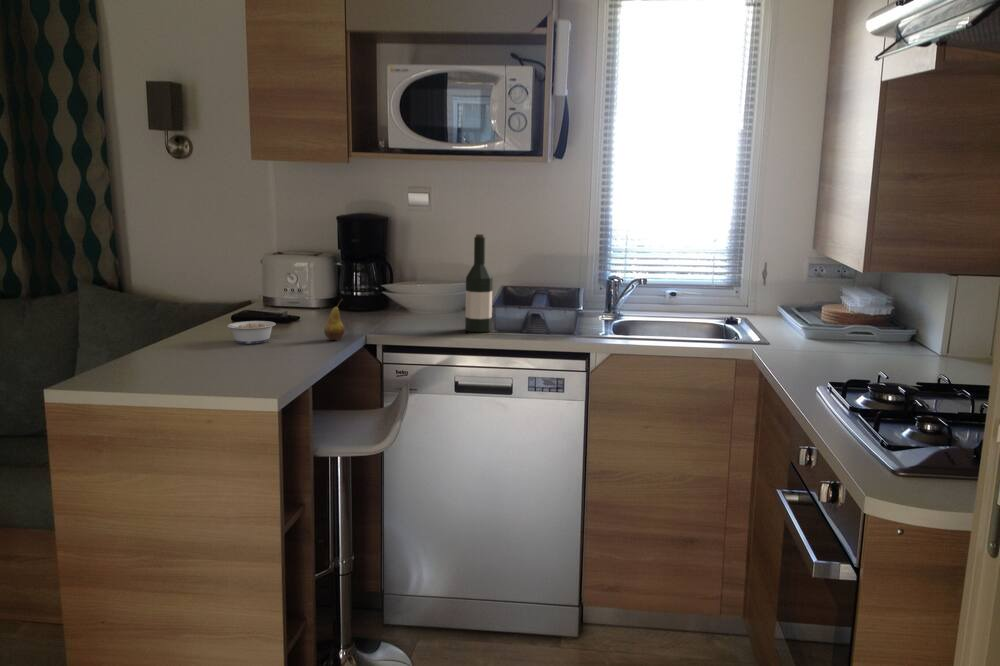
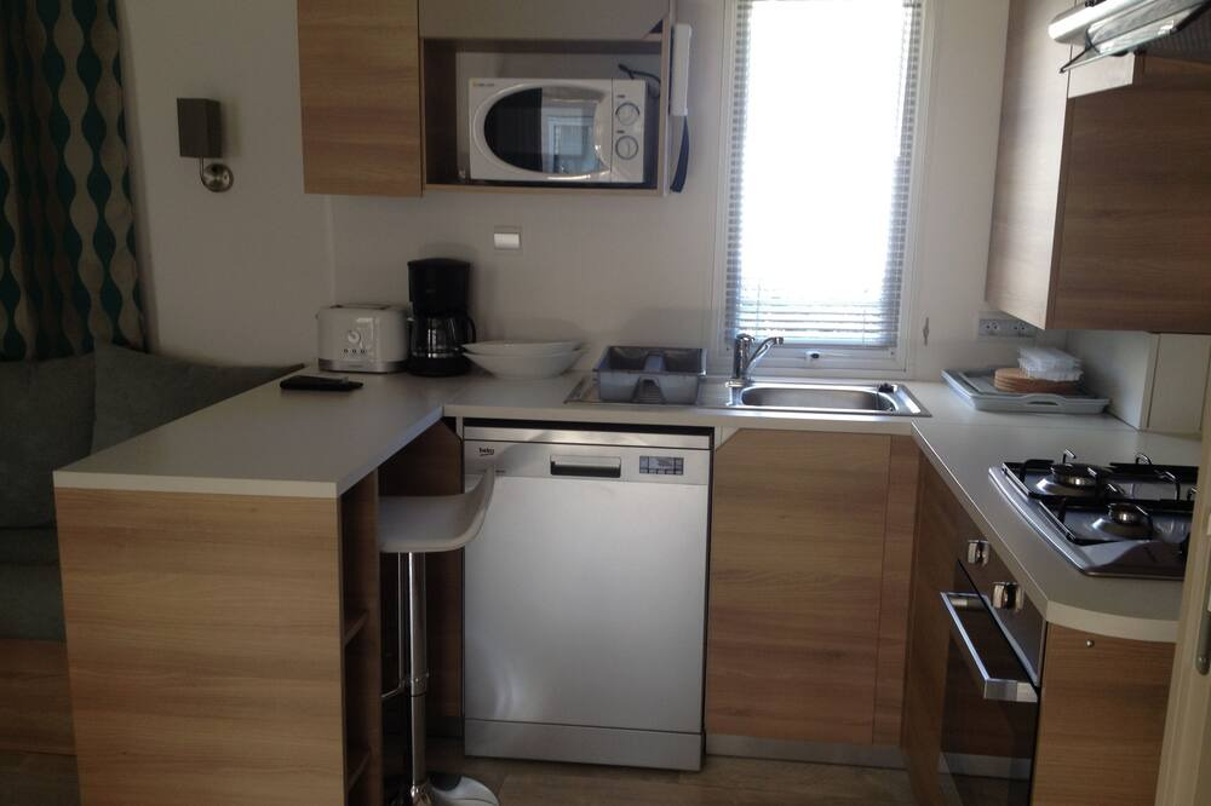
- wine bottle (479, 282)
- fruit (334, 319)
- legume (250, 331)
